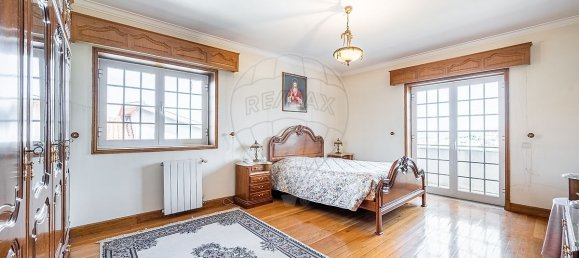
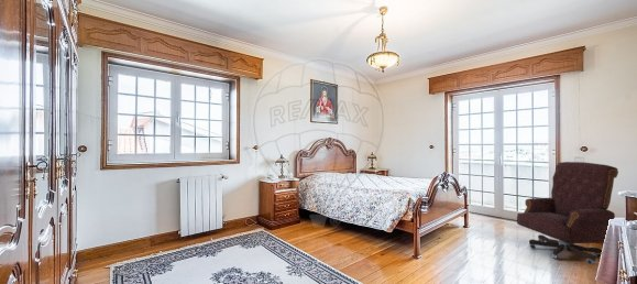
+ office chair (563, 207)
